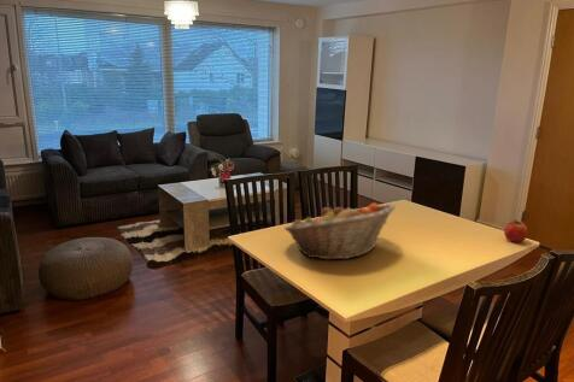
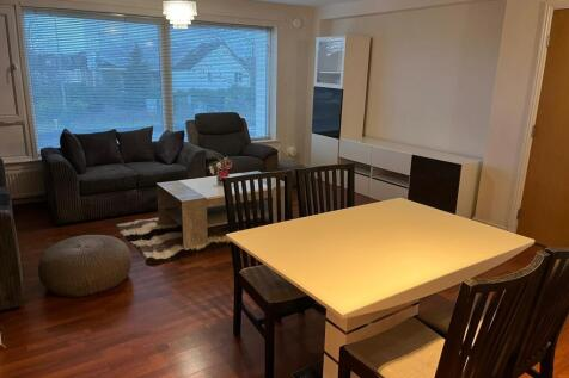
- apple (515, 230)
- fruit basket (340, 225)
